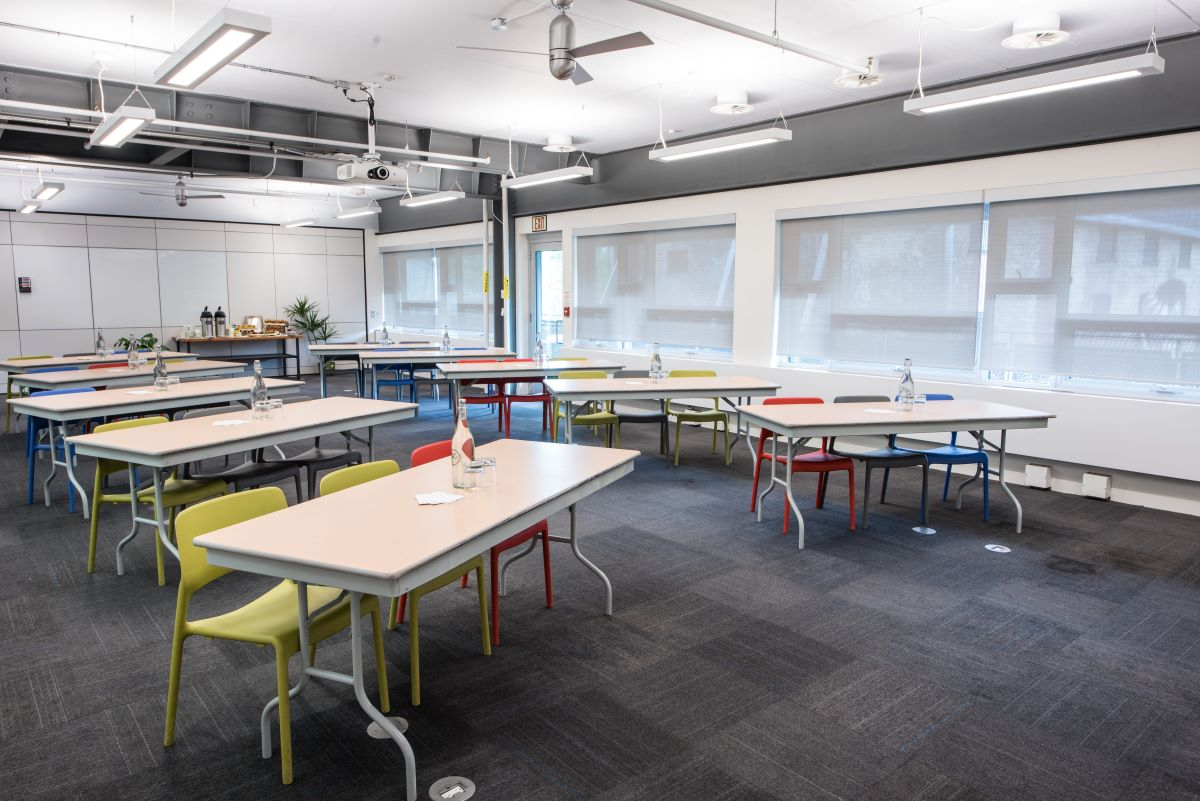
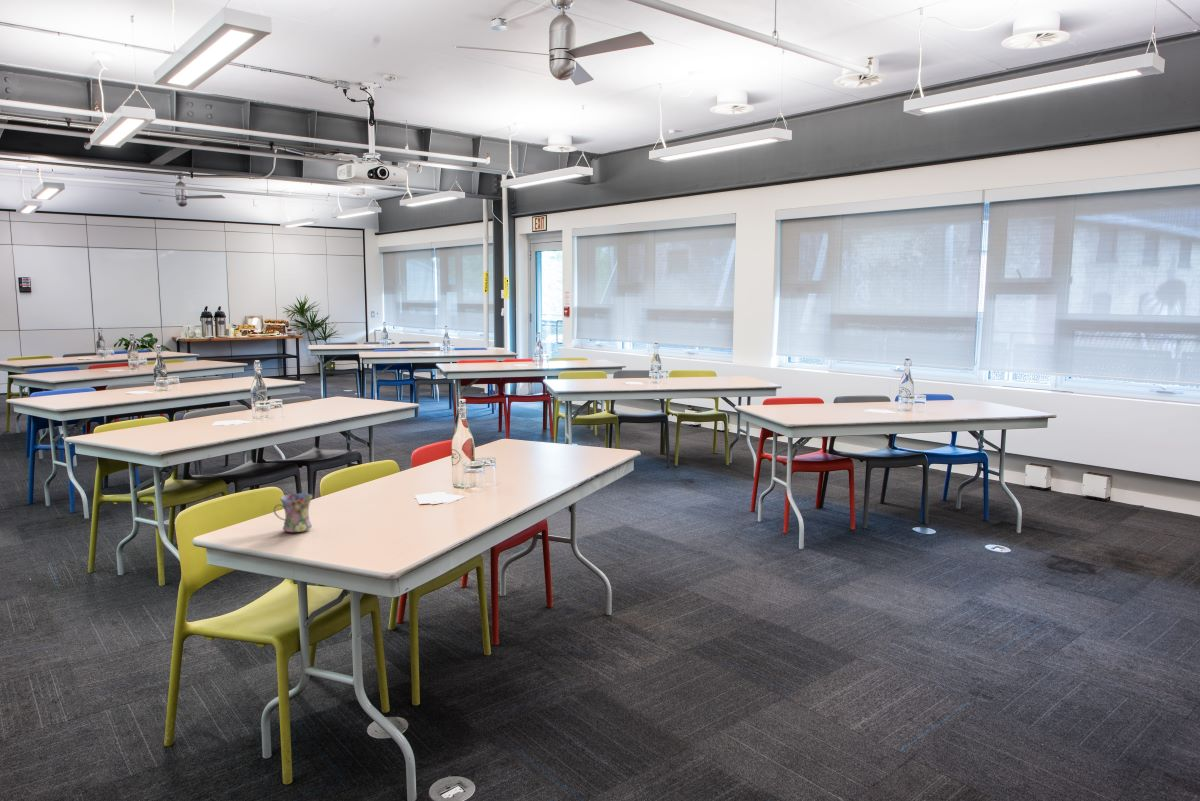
+ mug (292, 514)
